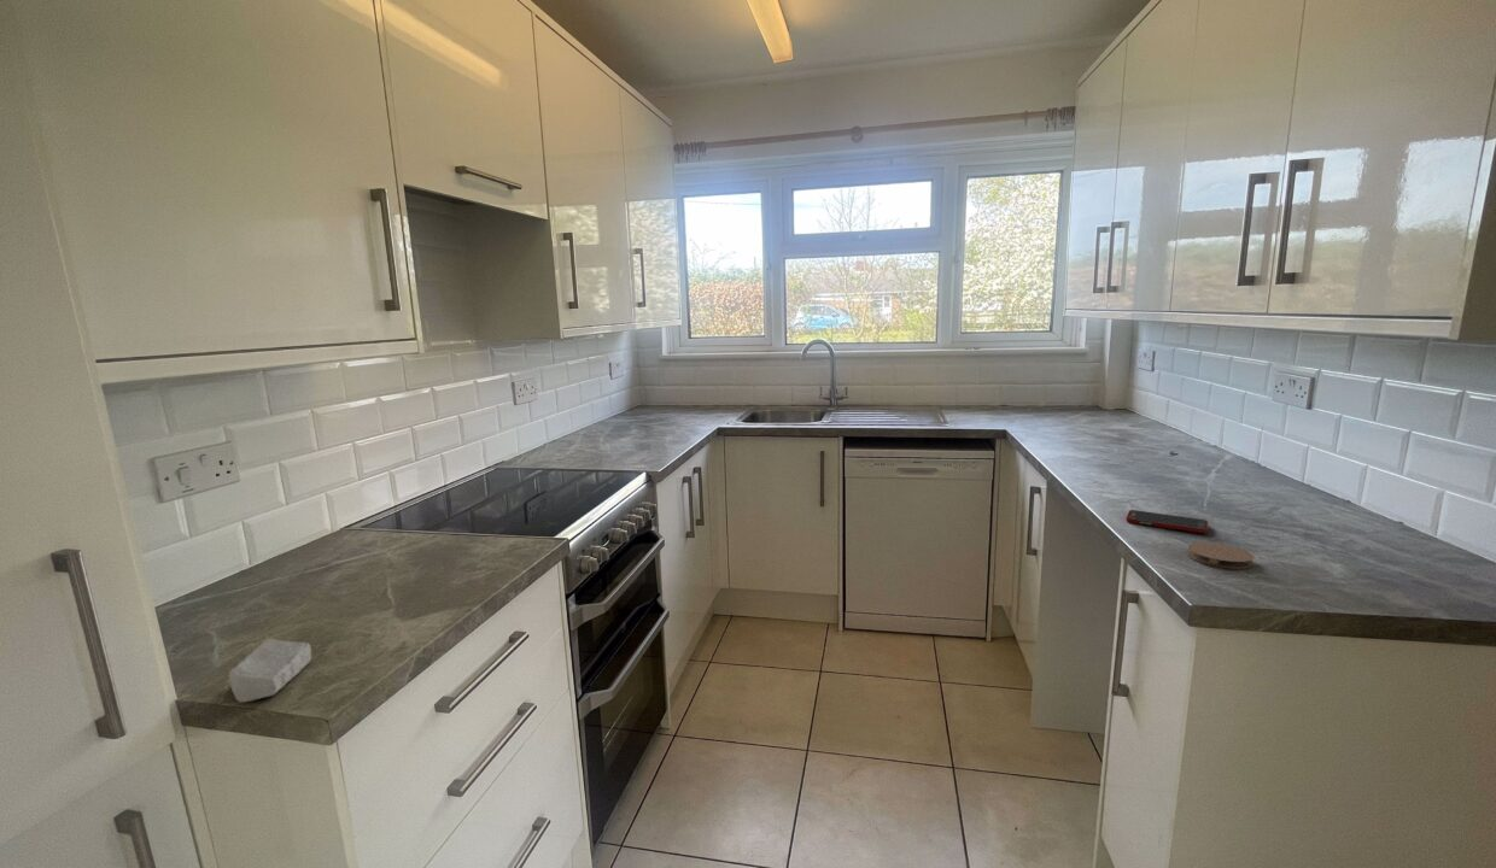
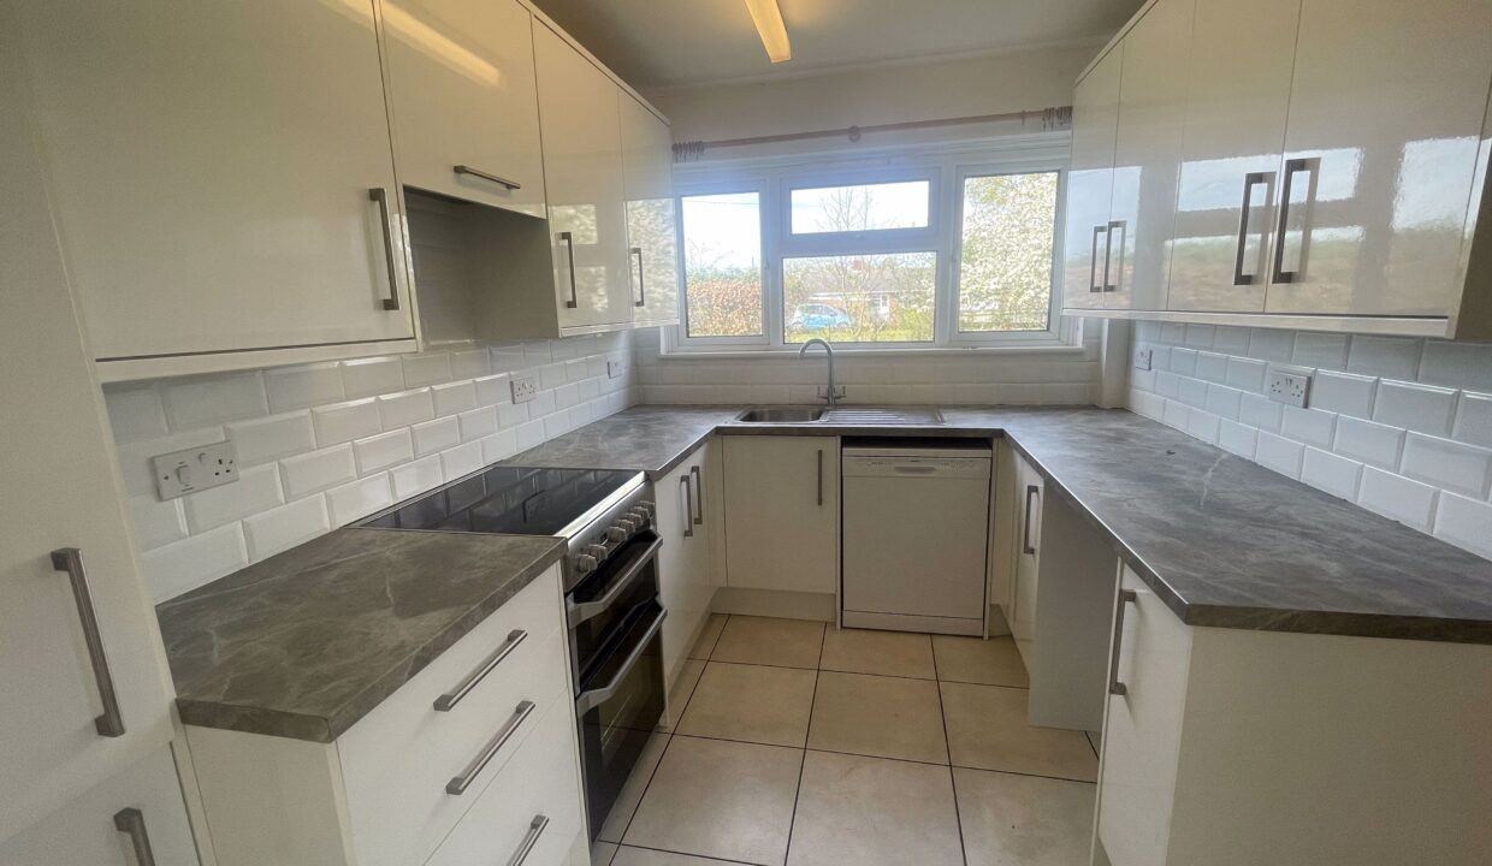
- cell phone (1165, 521)
- coaster (1219, 555)
- soap bar (269, 667)
